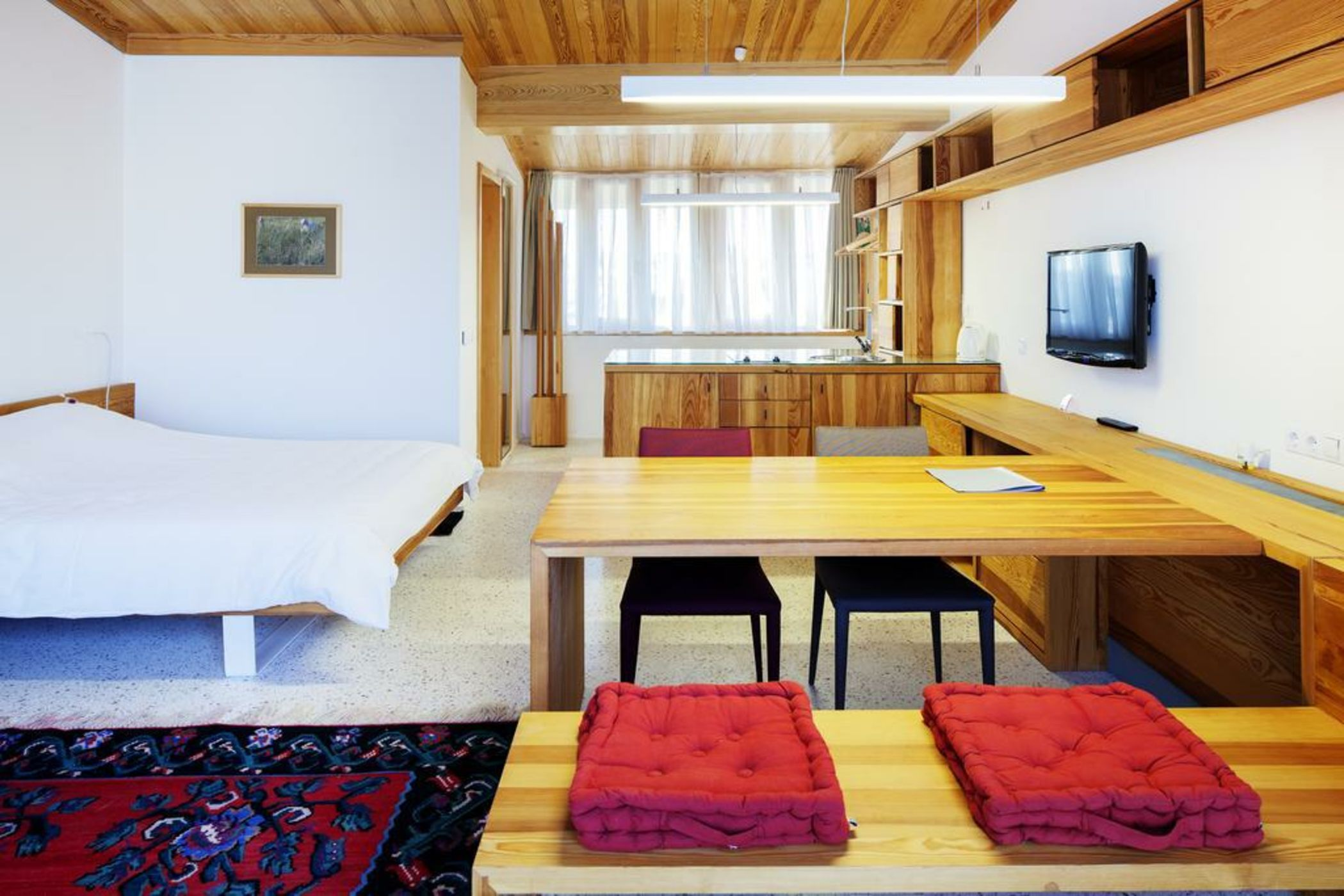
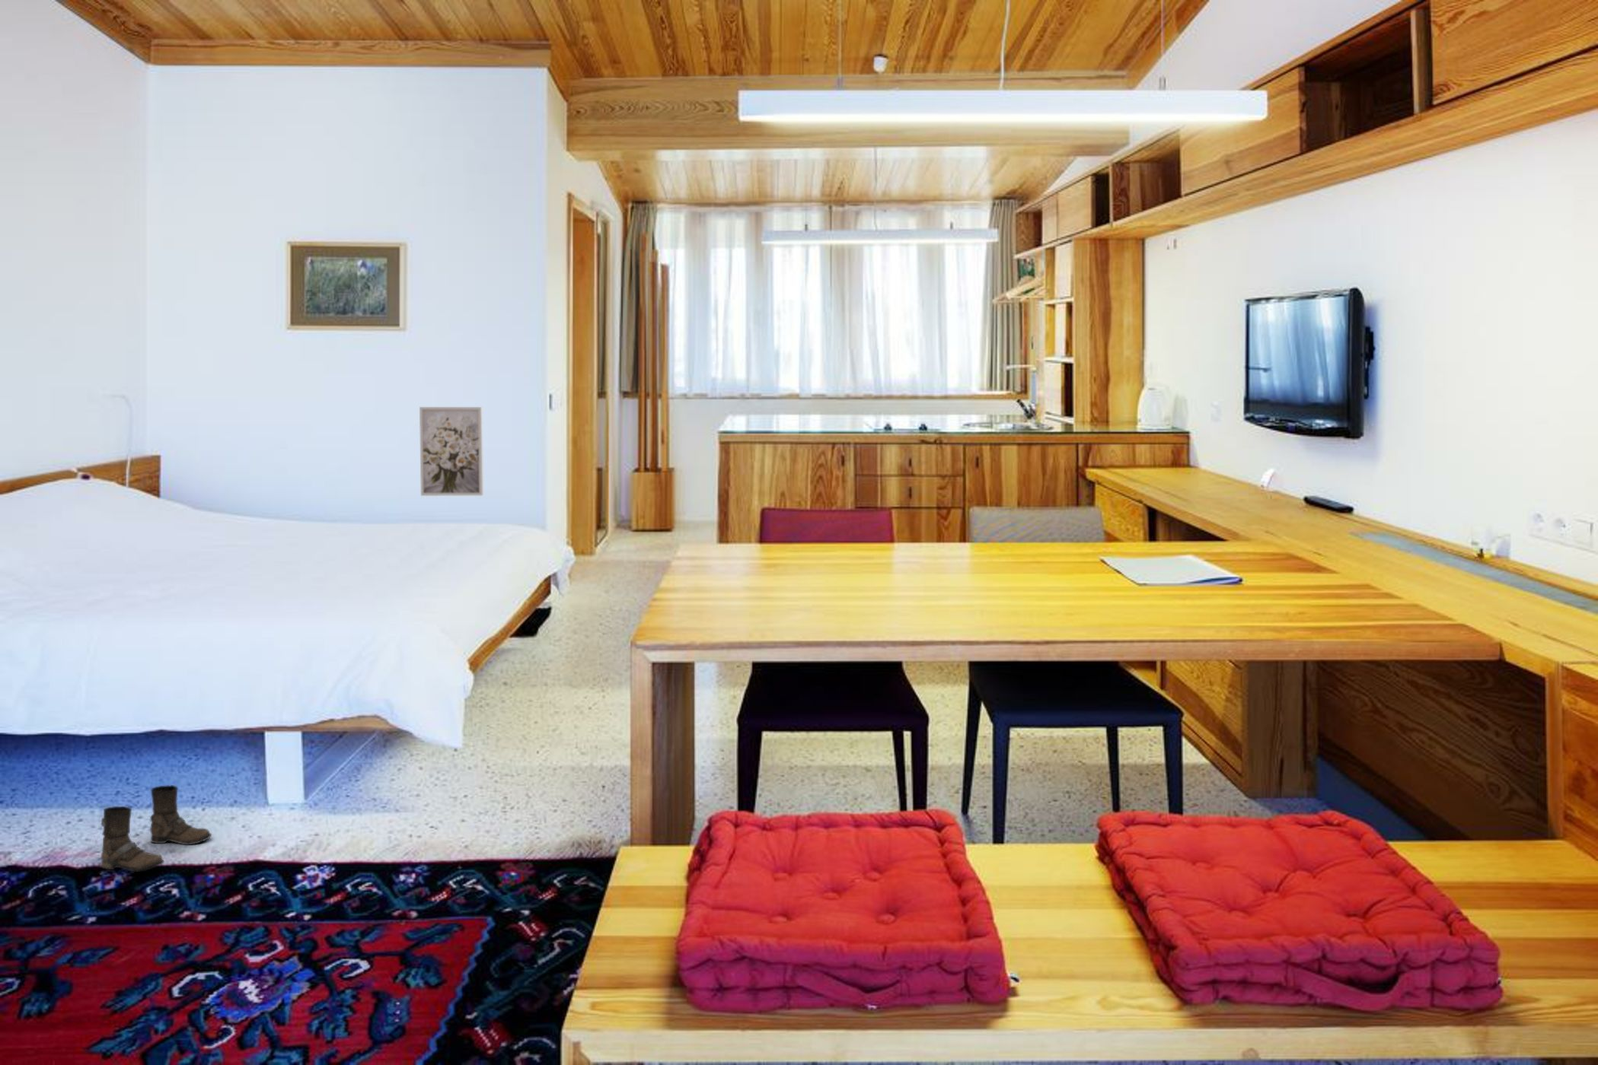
+ boots (157, 826)
+ wall art (452, 452)
